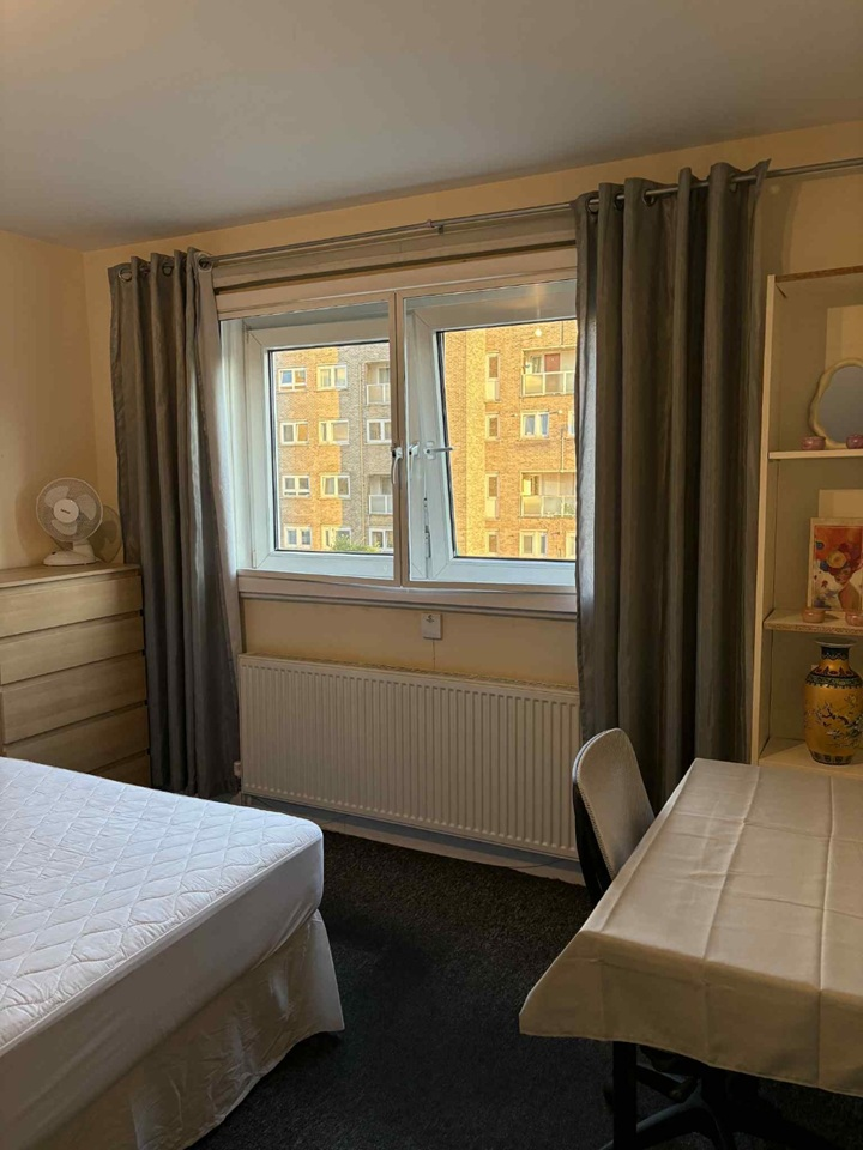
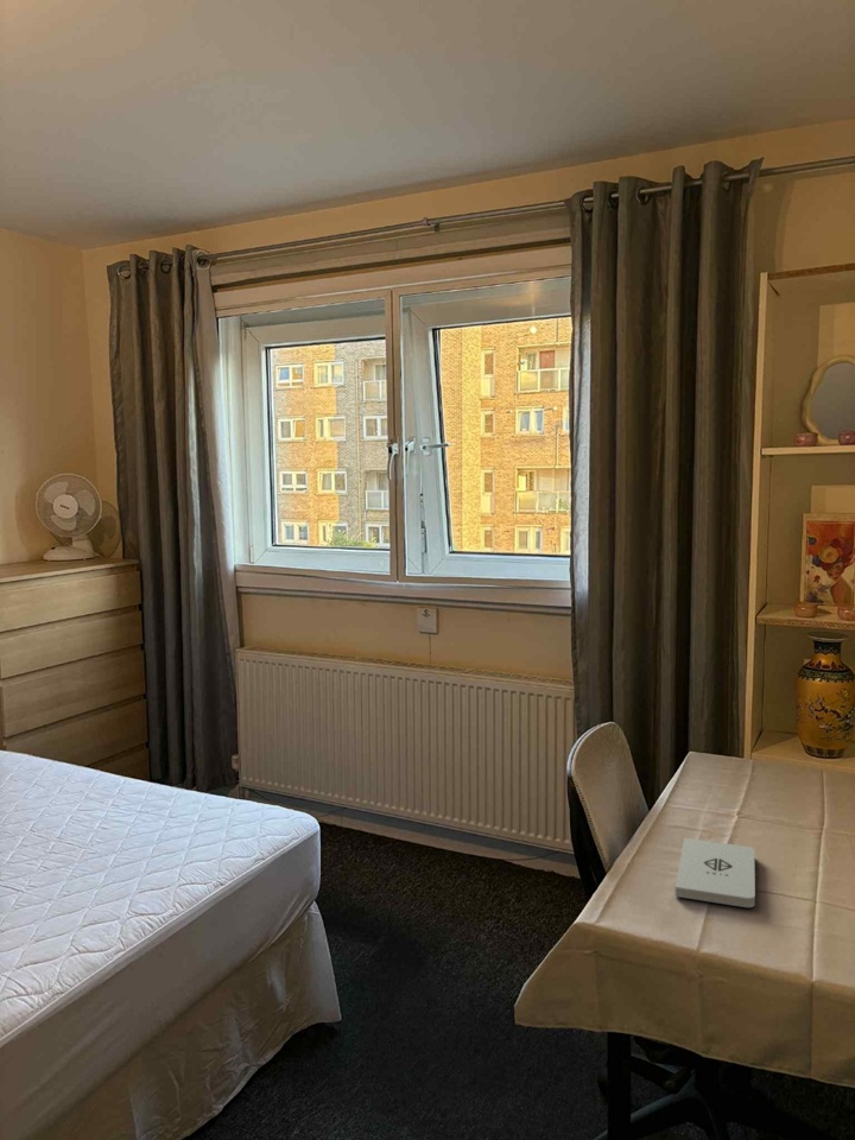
+ notepad (716, 870)
